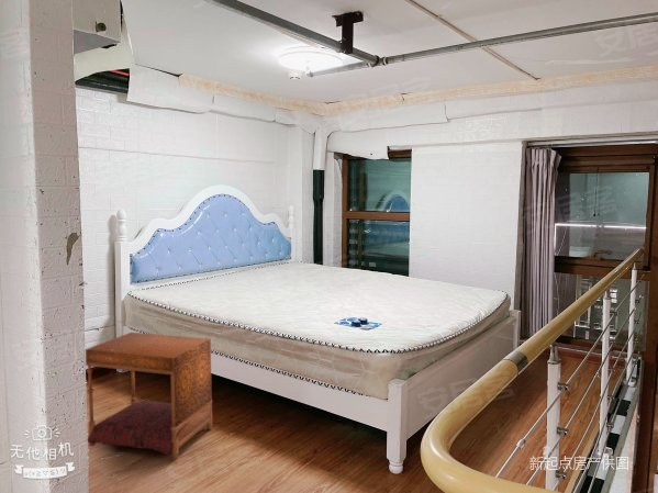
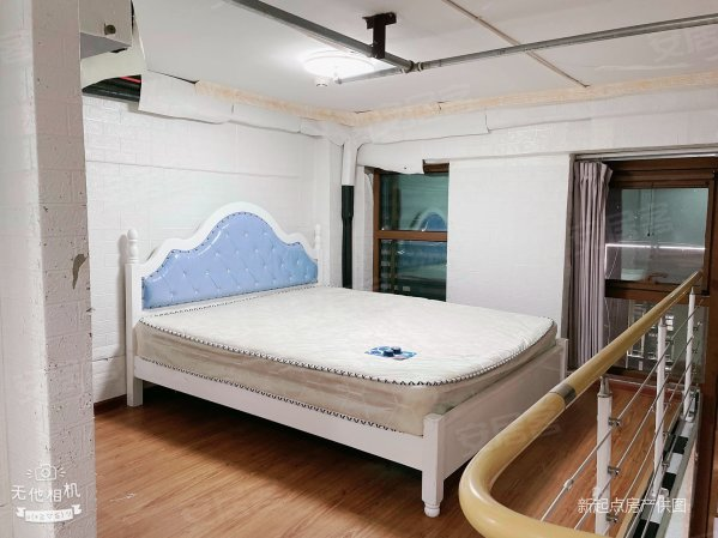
- canopy bed (150, 401)
